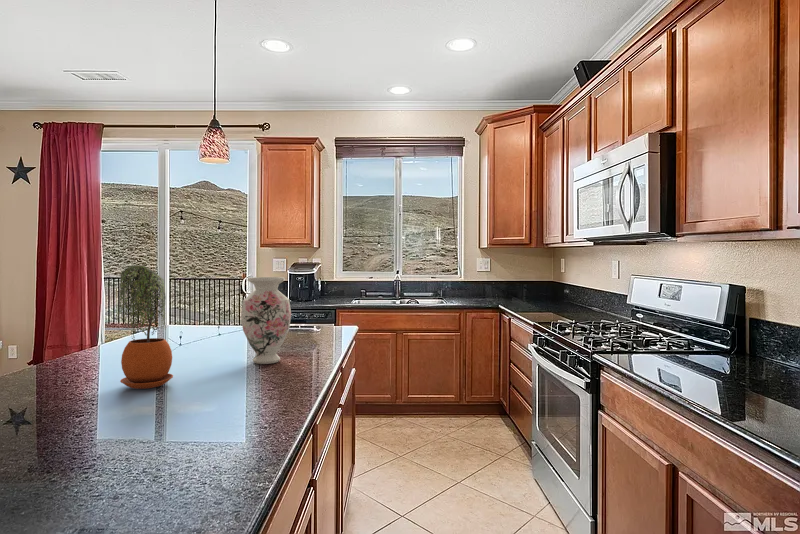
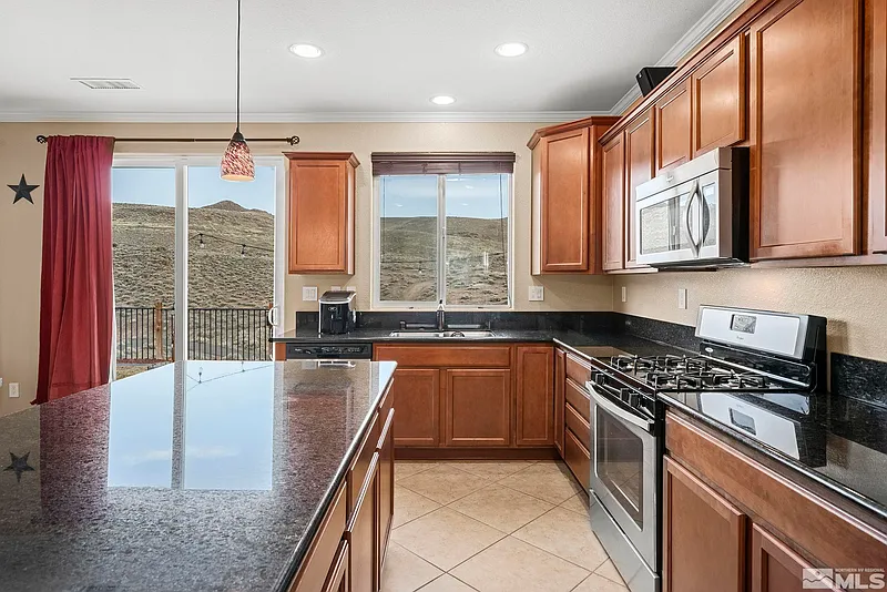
- potted plant (142, 325)
- vase (266, 319)
